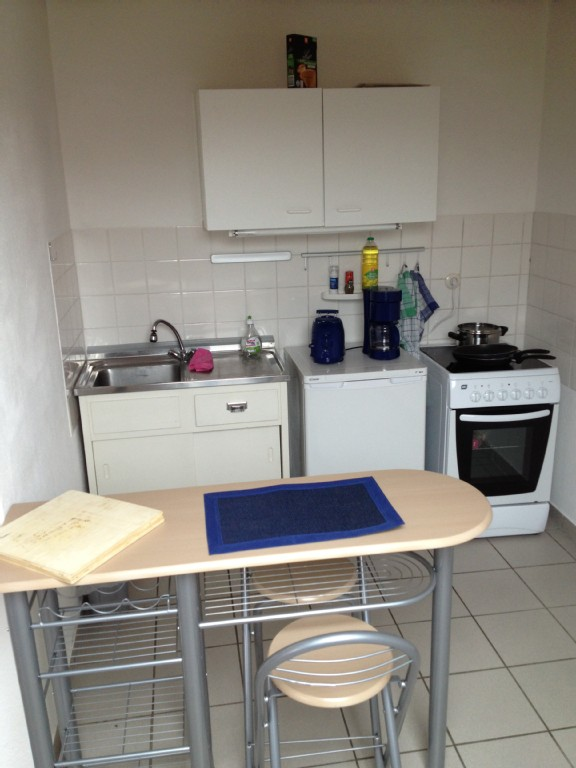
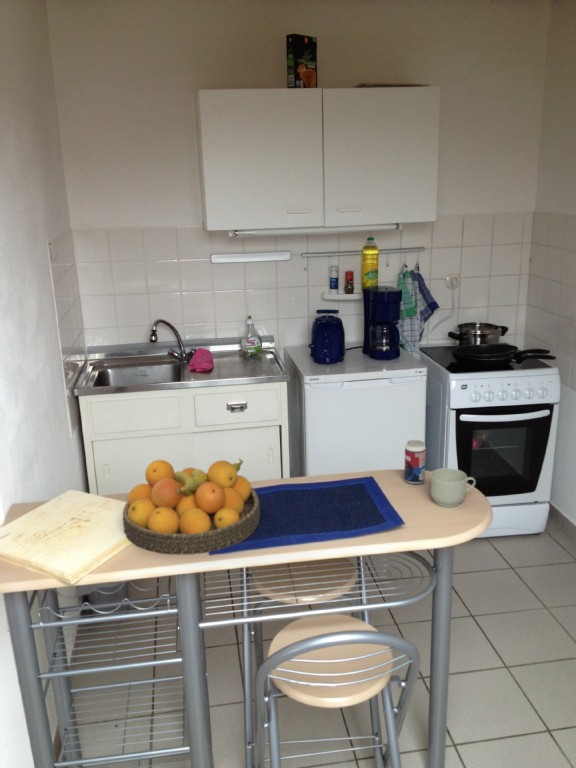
+ mug (453, 488)
+ fruit bowl (191, 494)
+ beverage can (415, 462)
